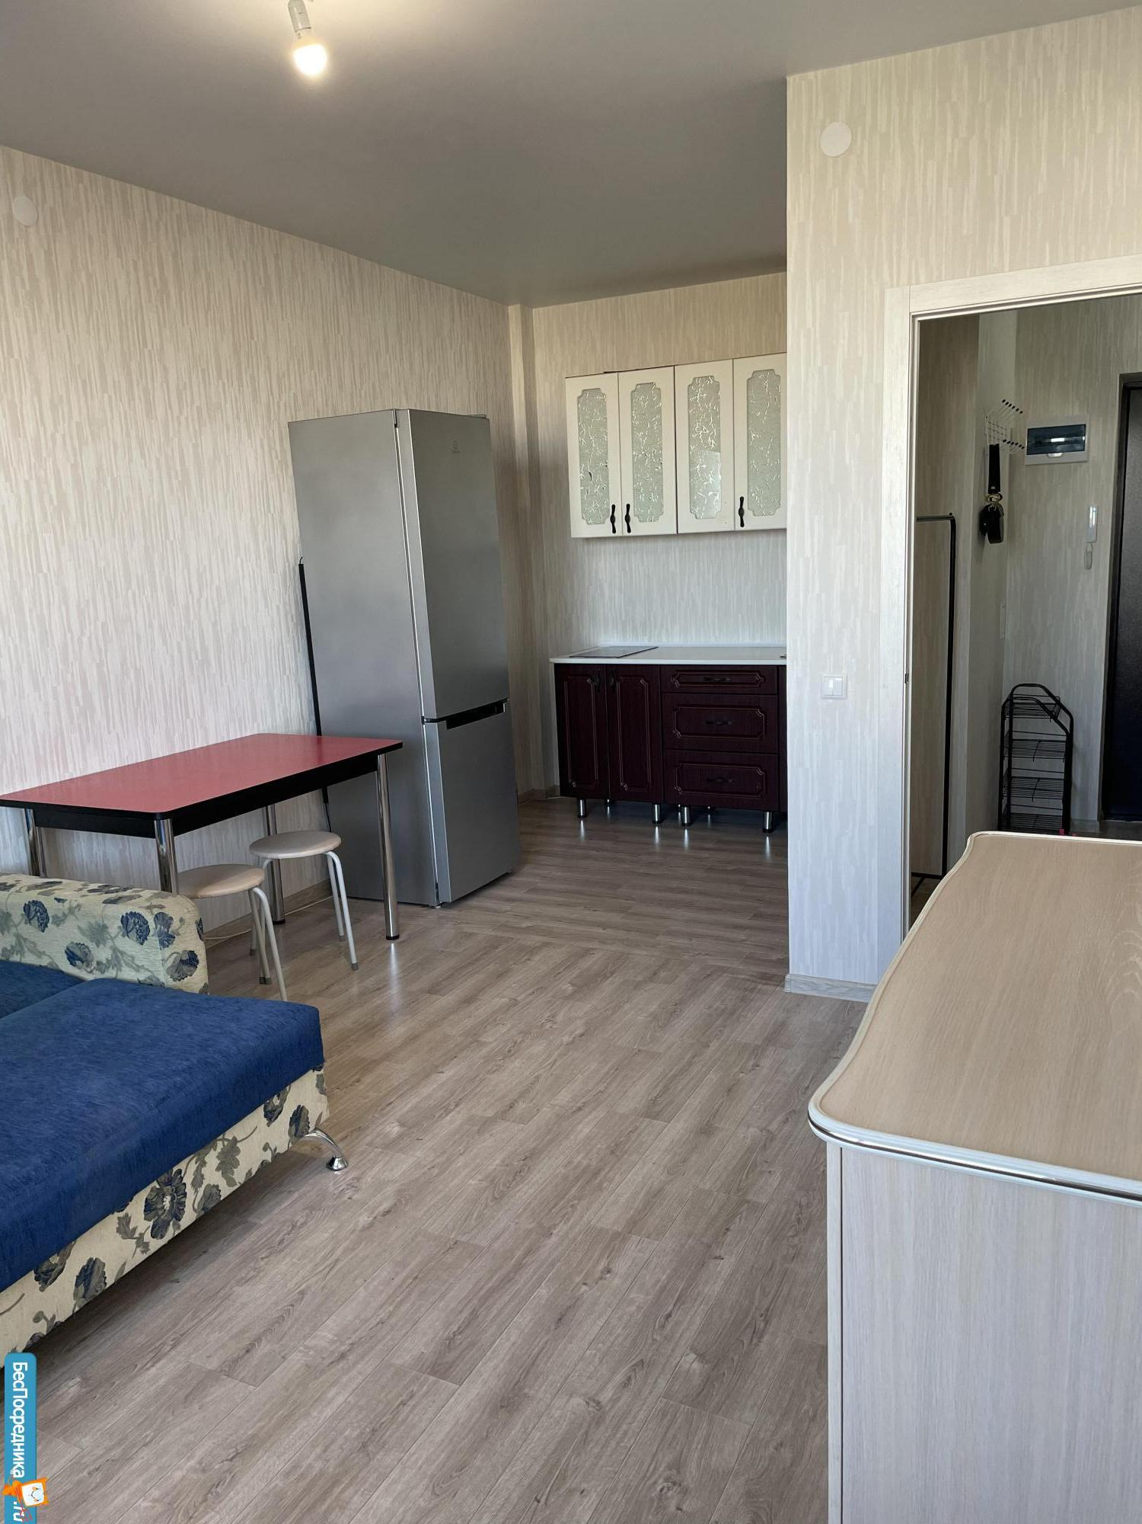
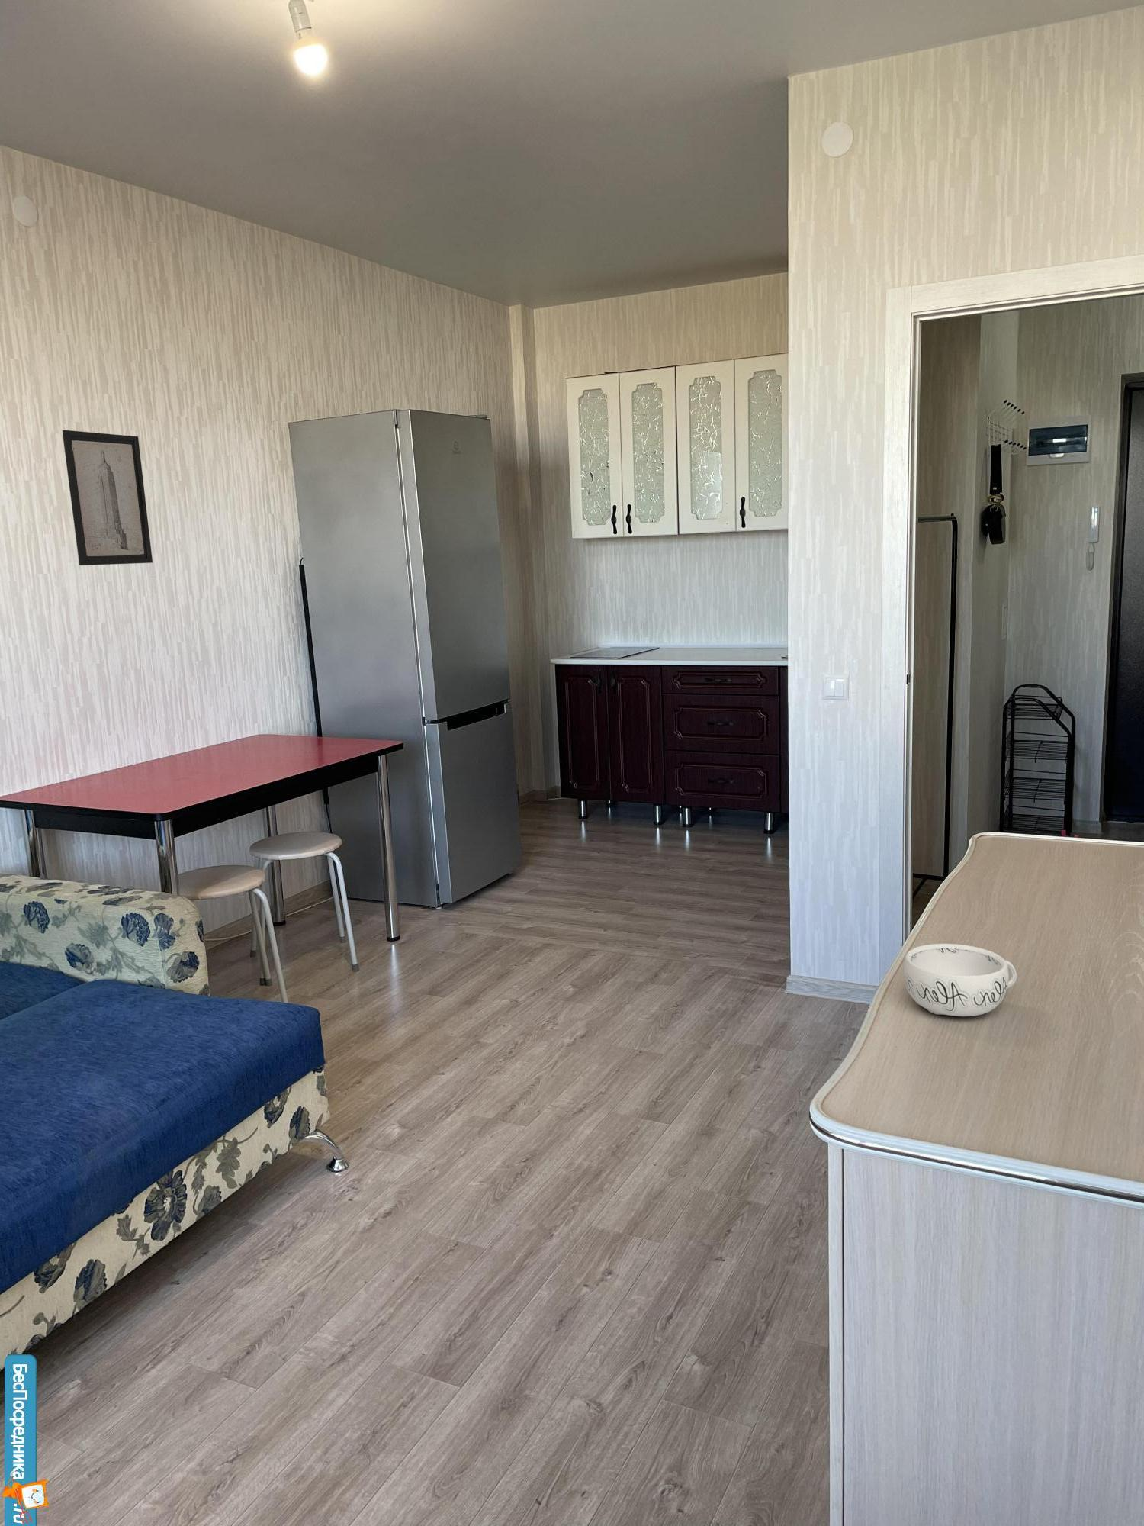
+ decorative bowl (963, 980)
+ wall art (109, 499)
